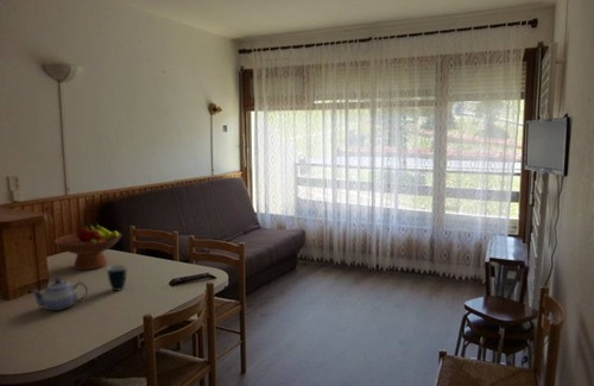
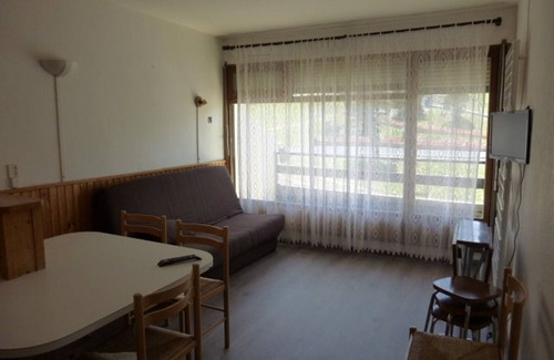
- teapot (59, 292)
- fruit bowl (89, 246)
- mug (118, 277)
